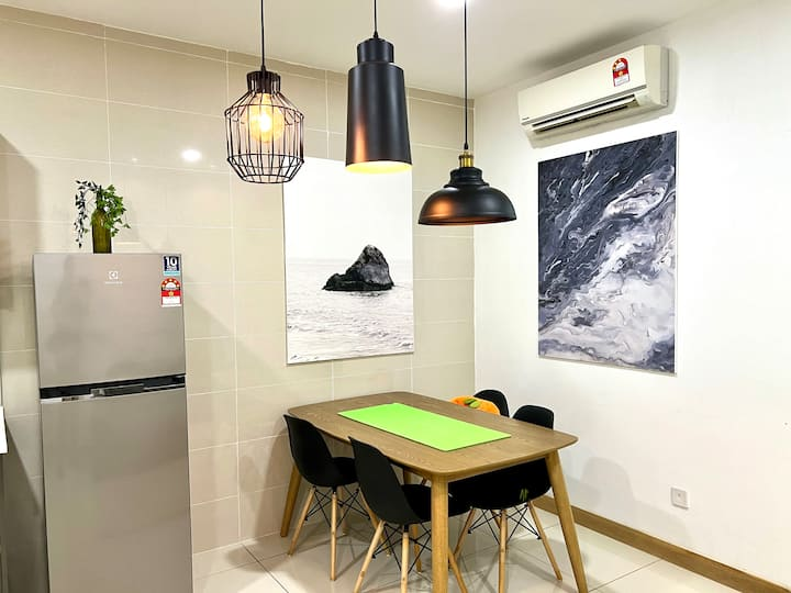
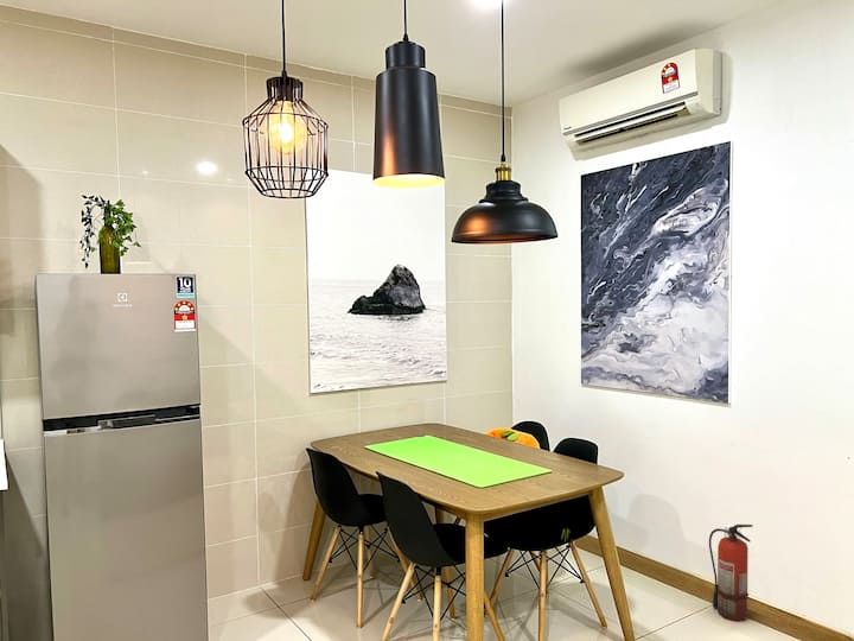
+ fire extinguisher (729, 566)
